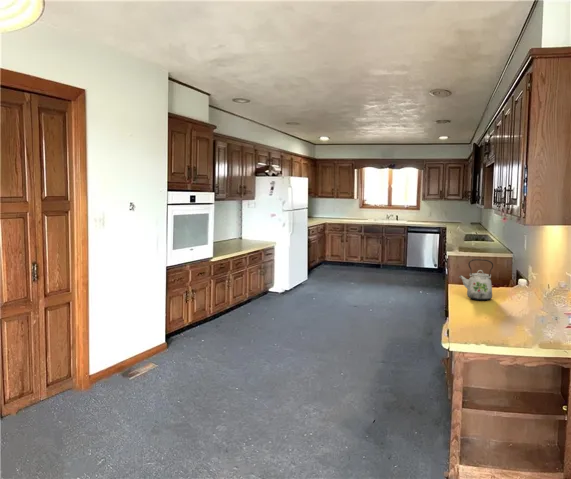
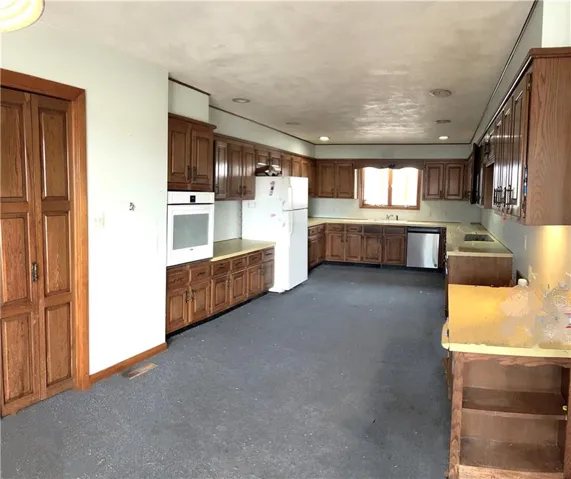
- kettle (475, 278)
